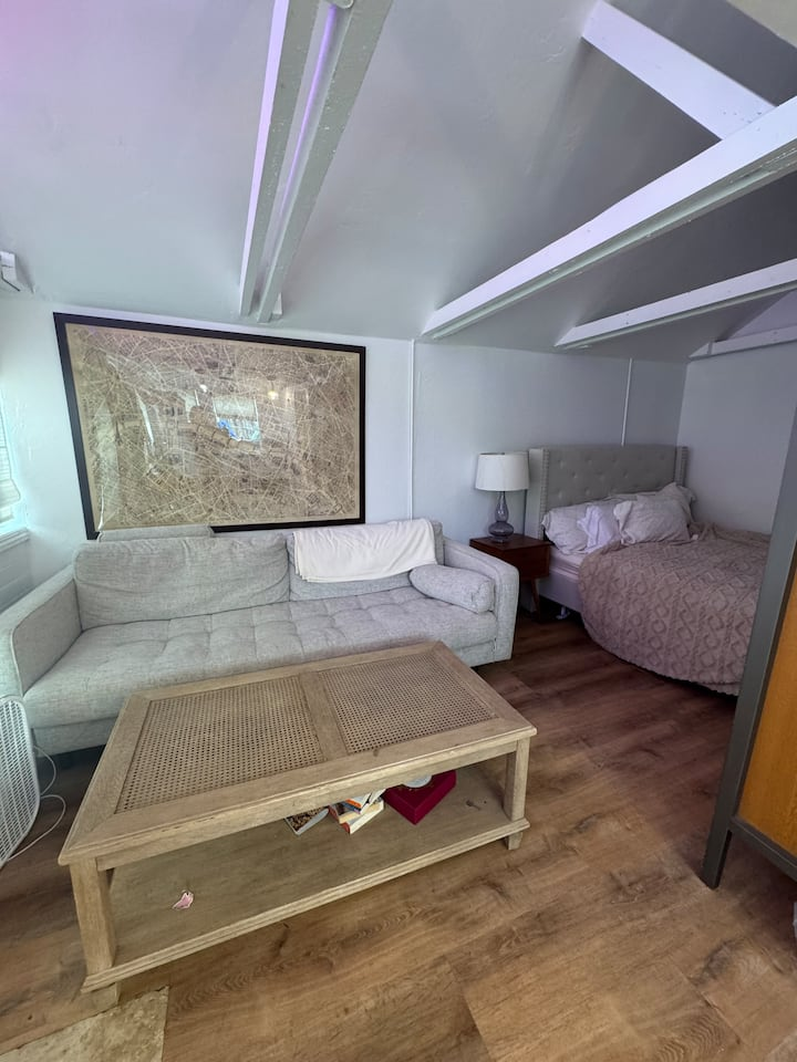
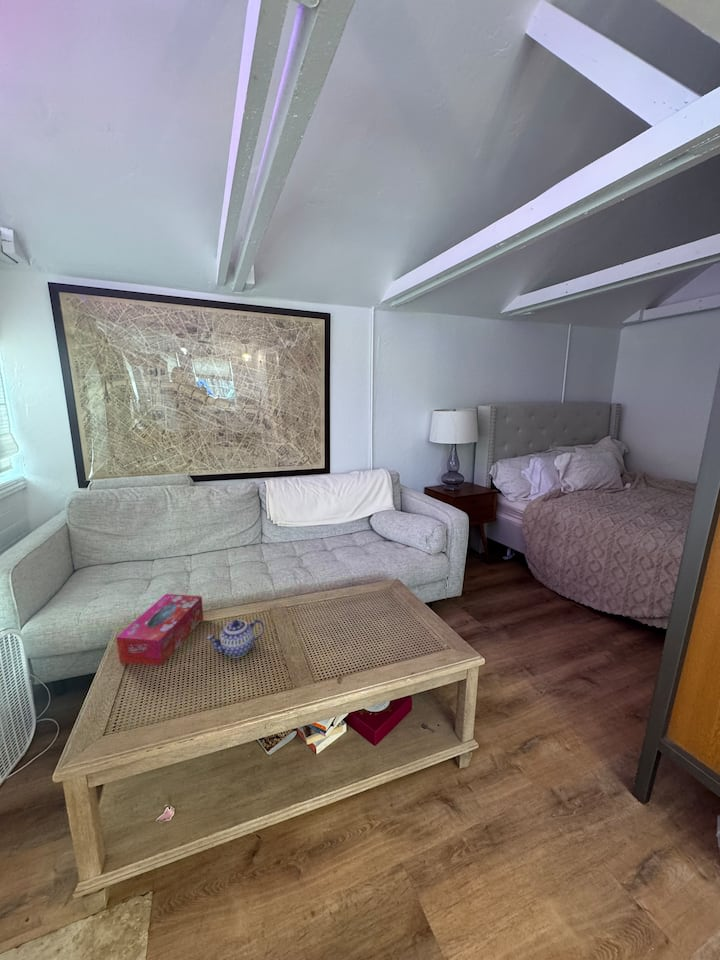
+ teapot (236, 636)
+ tissue box (164, 626)
